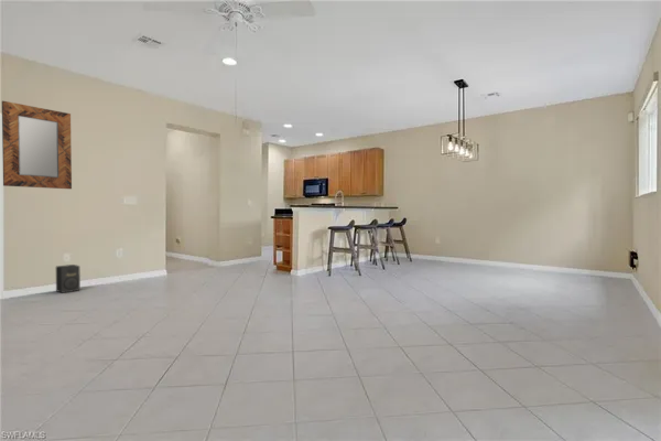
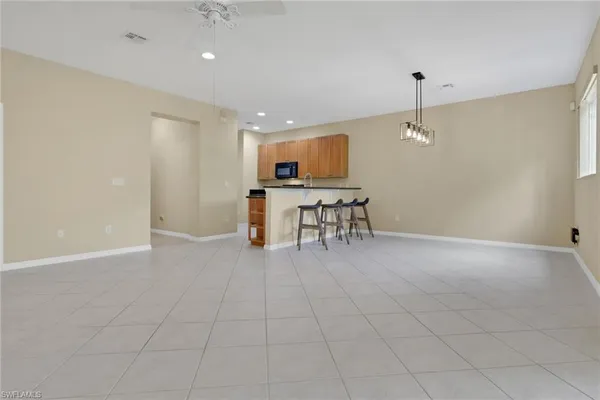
- home mirror (39, 148)
- speaker (67, 278)
